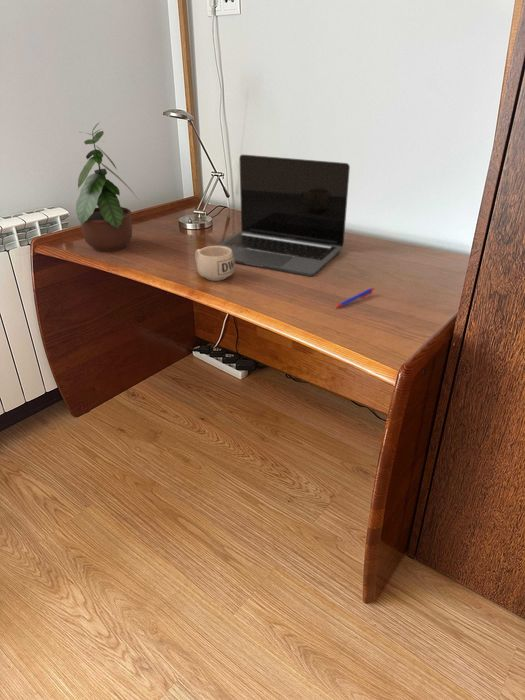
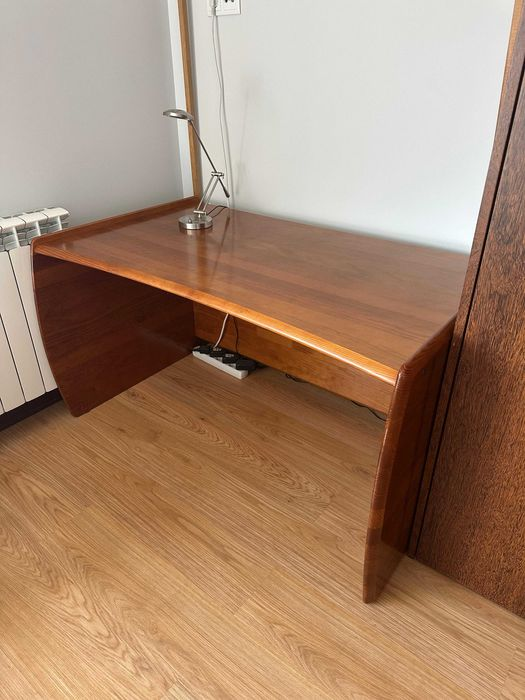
- mug (212, 263)
- laptop (273, 211)
- potted plant (104, 188)
- pen (354, 297)
